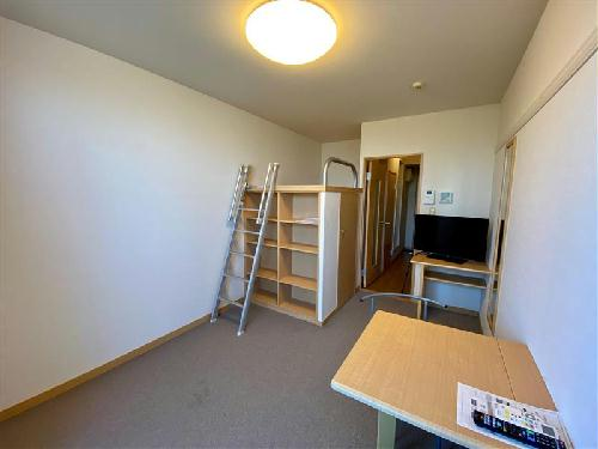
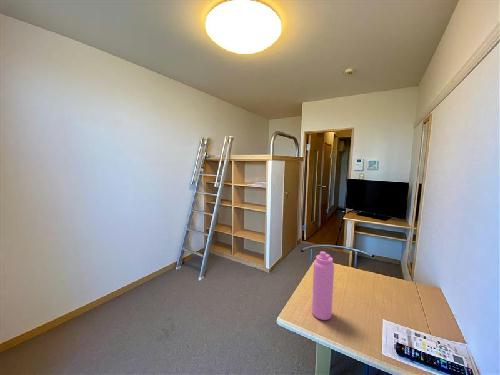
+ water bottle (323, 283)
